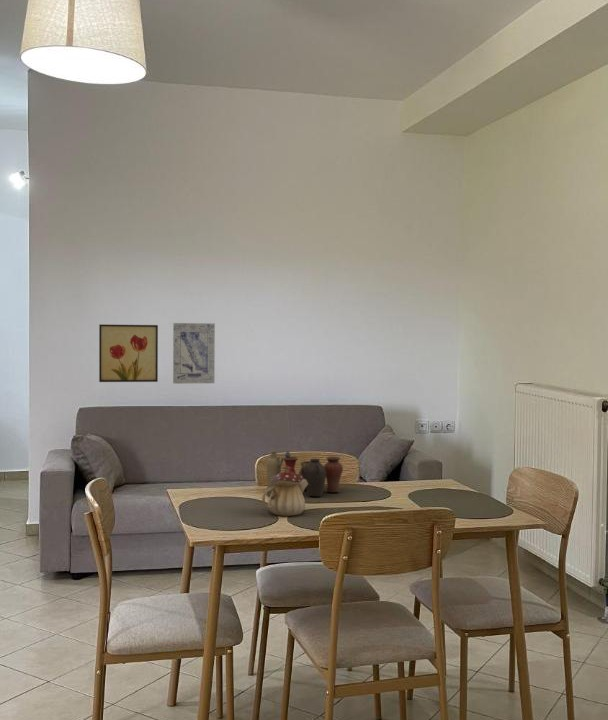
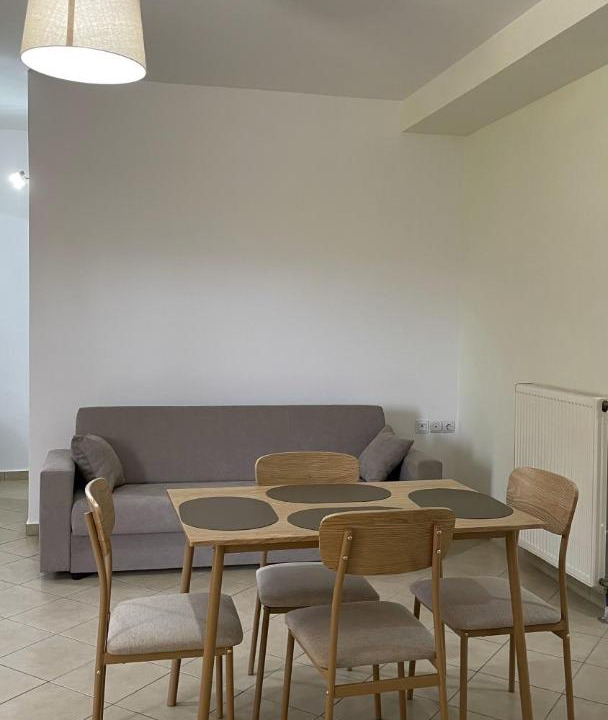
- wall art (194, 353)
- teapot (284, 489)
- wall art (128, 353)
- vase (303, 471)
